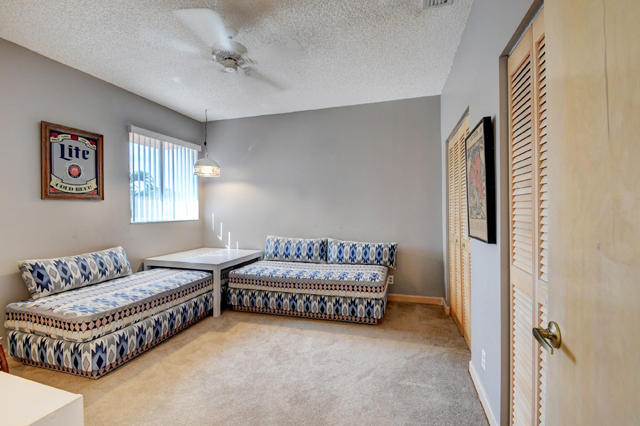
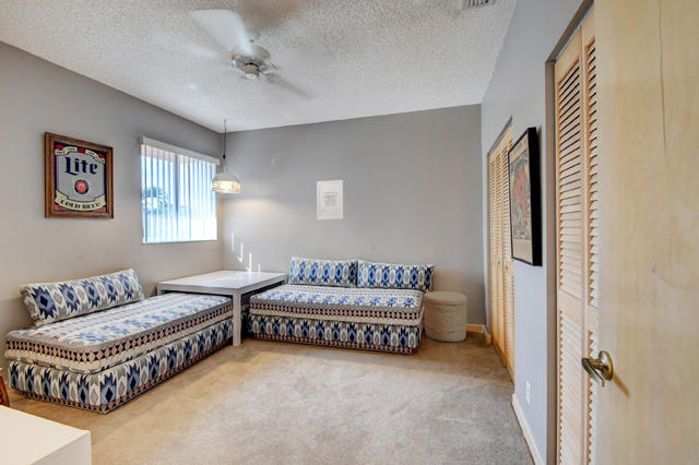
+ wall art (330, 200)
+ basket (445, 314)
